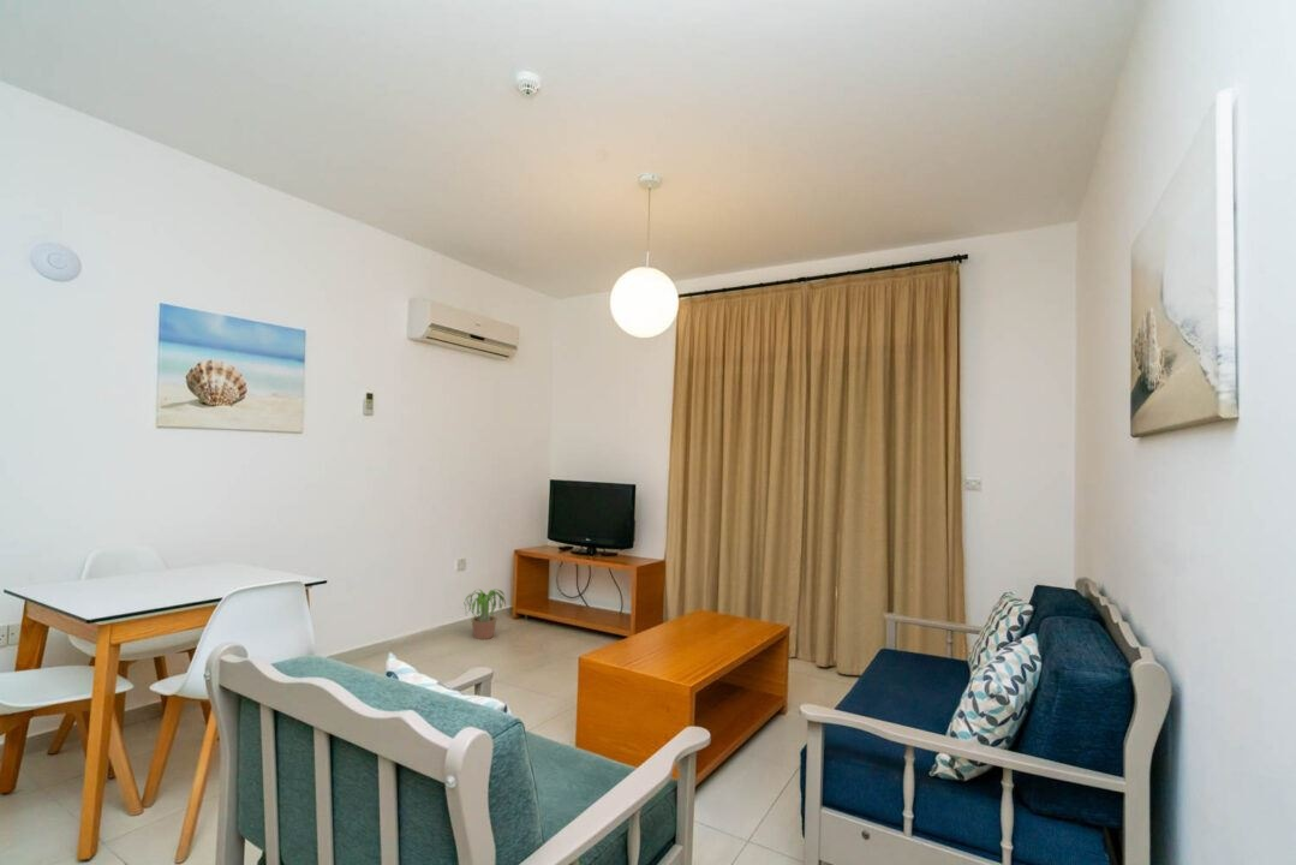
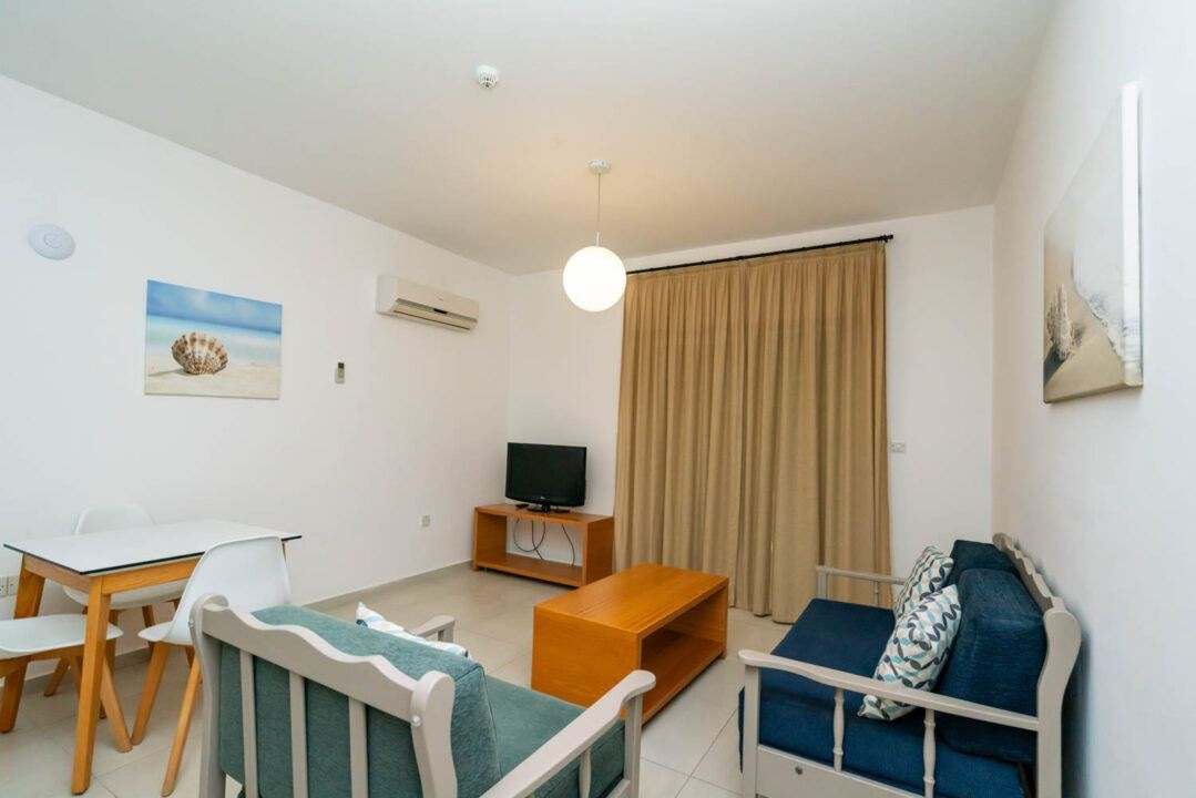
- potted plant (483, 612)
